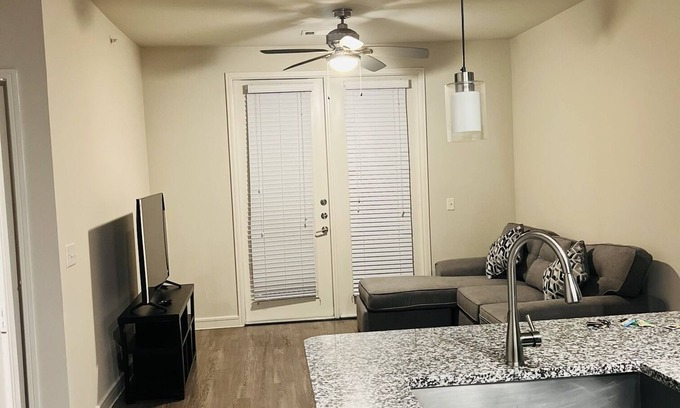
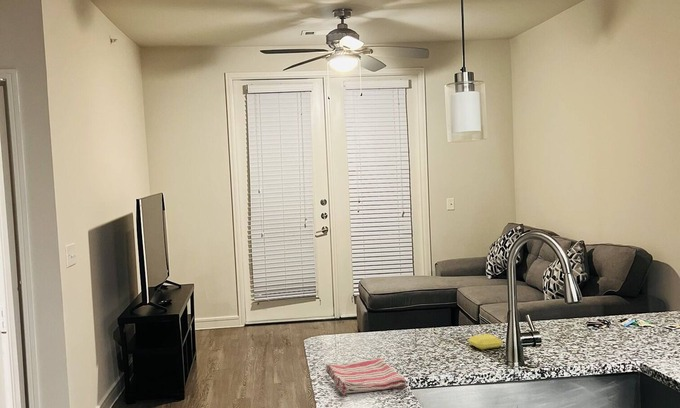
+ dish towel (364, 373)
+ soap bar (485, 341)
